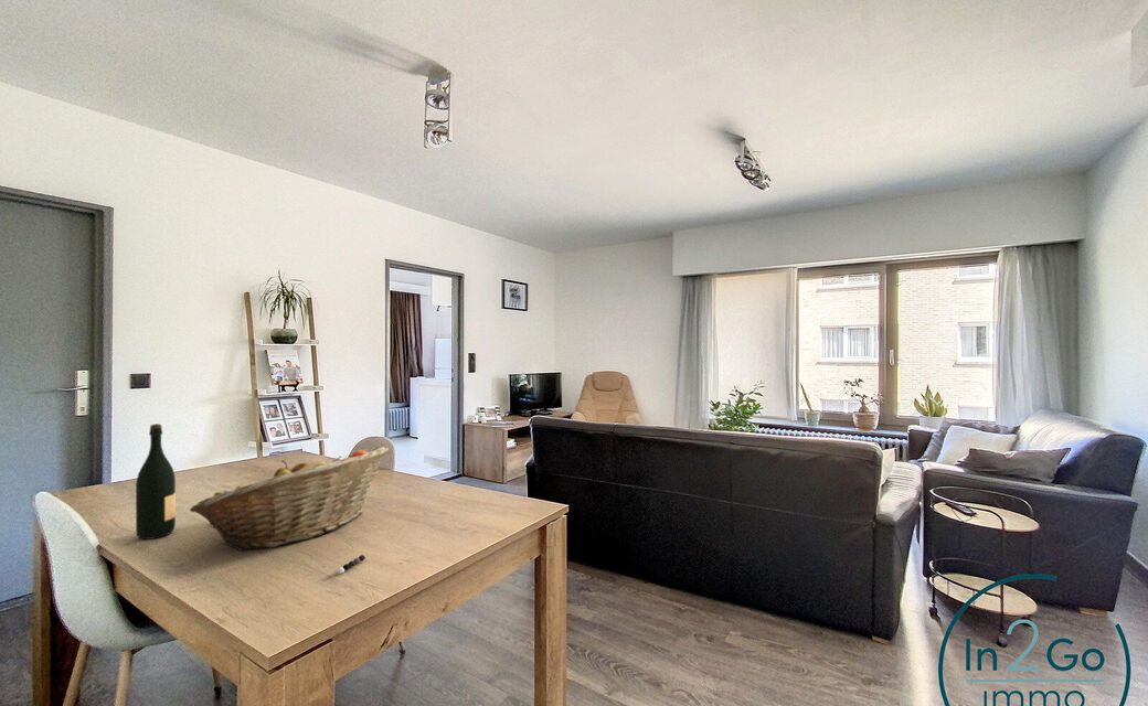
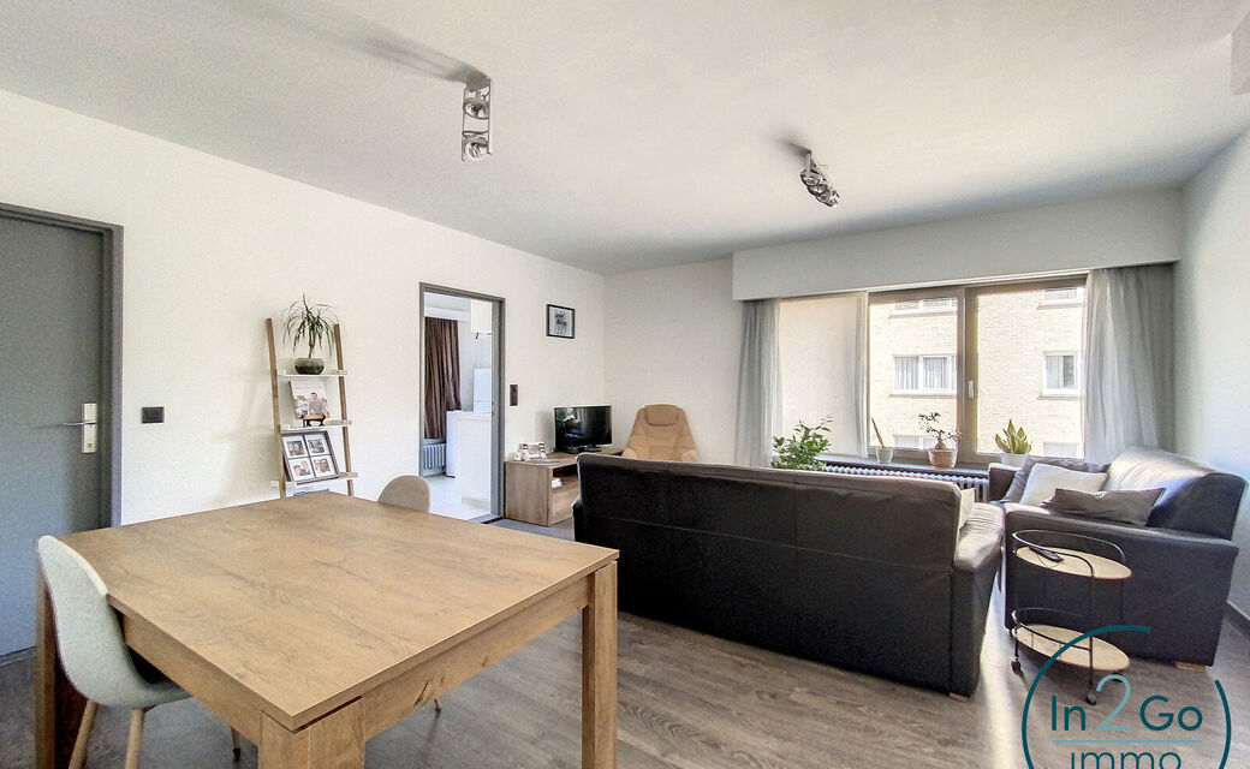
- pepper shaker (351, 564)
- wine bottle (156, 479)
- fruit basket (302, 489)
